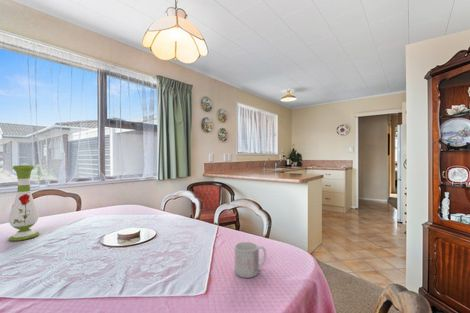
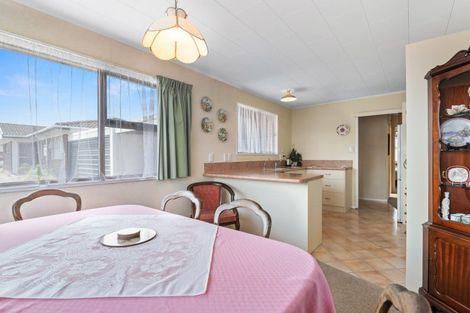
- vase (24, 201)
- mug (251, 257)
